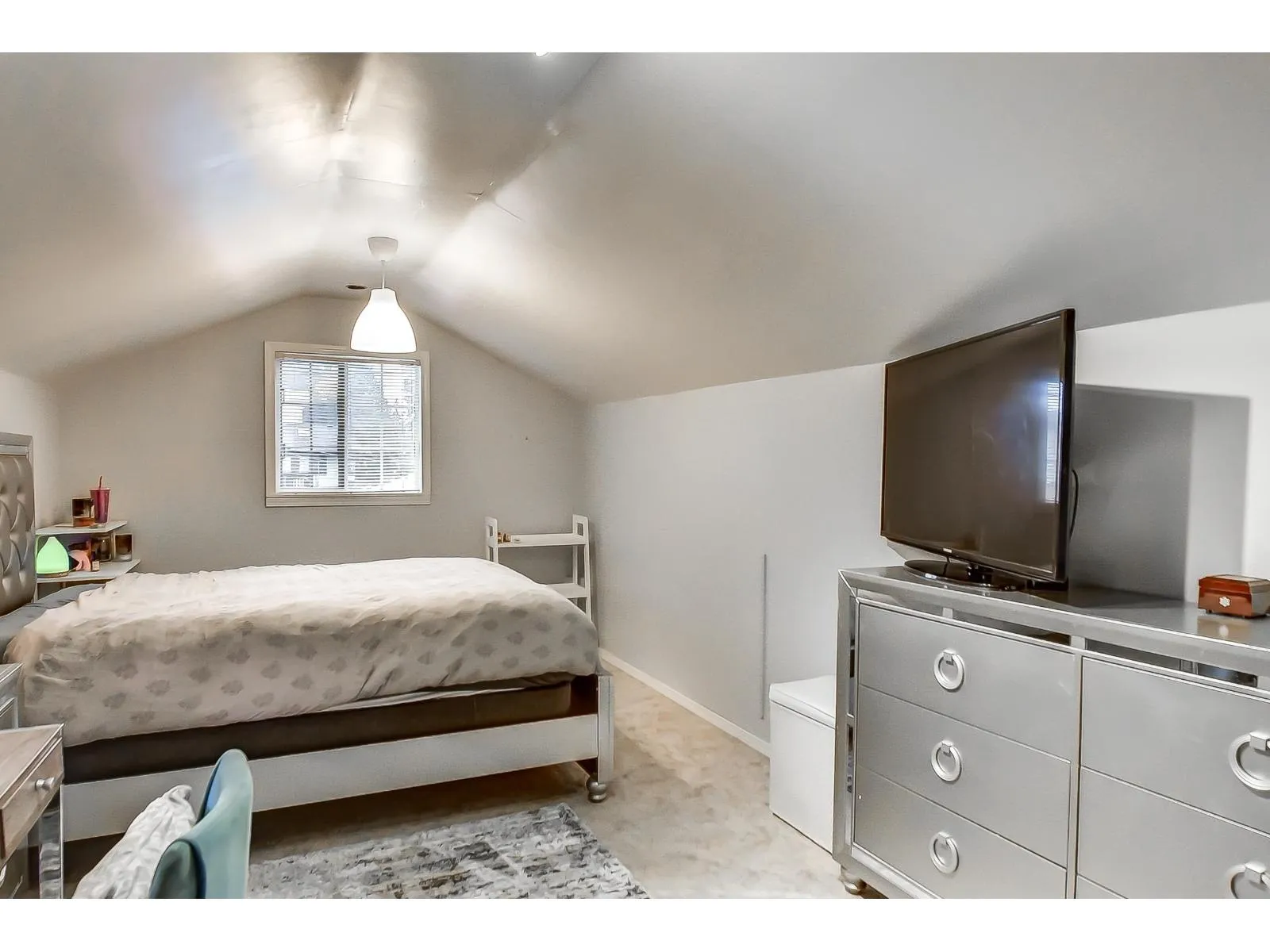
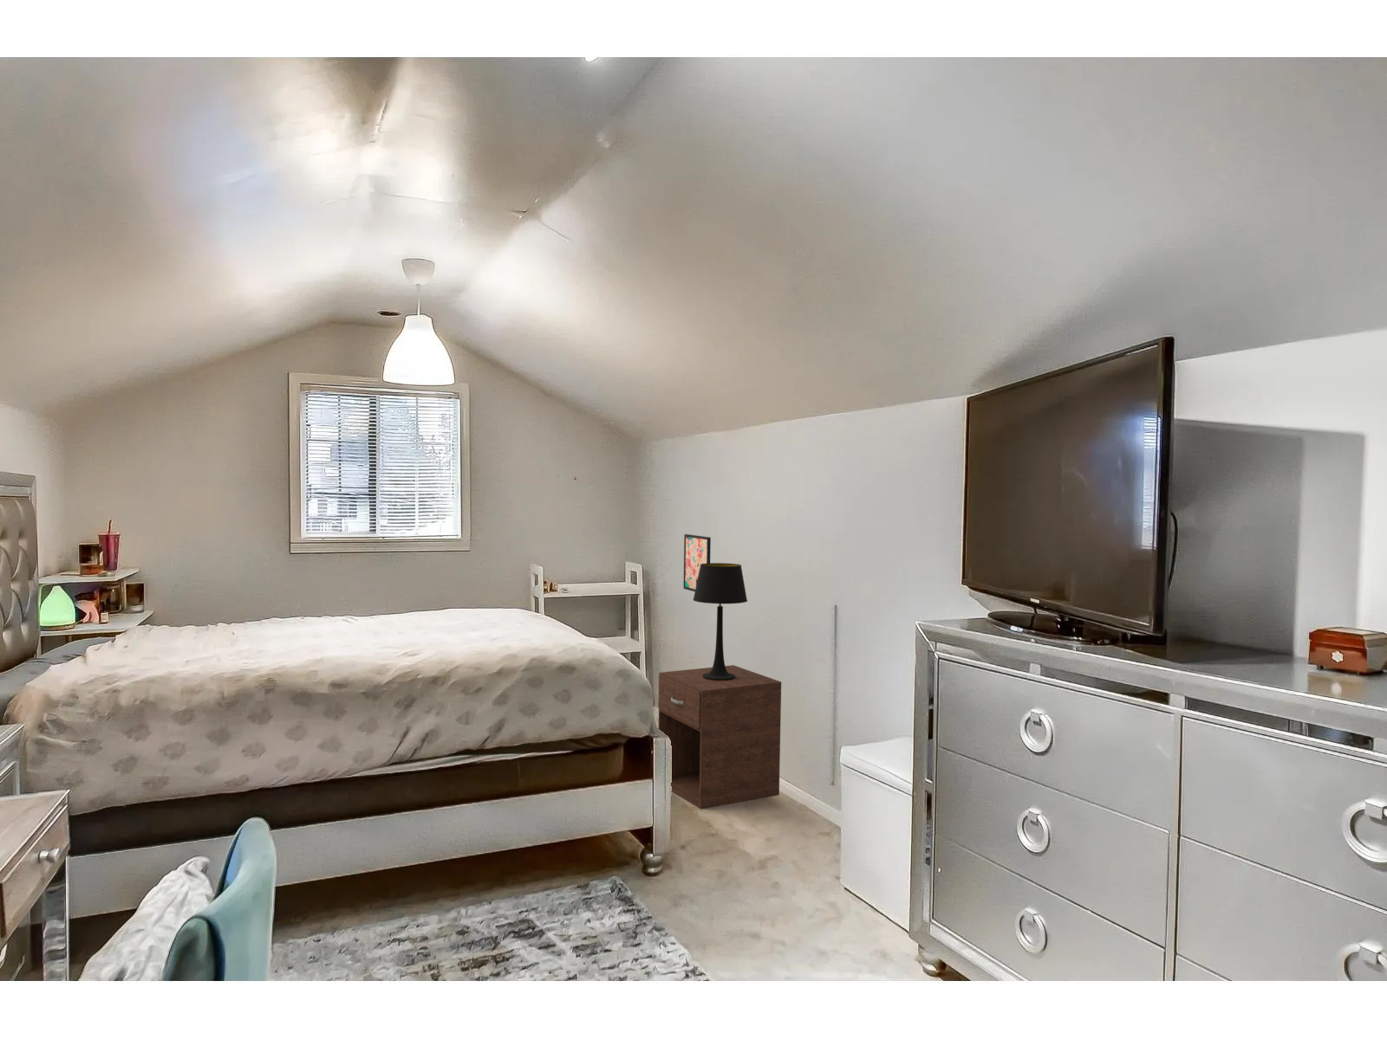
+ nightstand (715, 732)
+ wall art (696, 563)
+ table lamp (720, 620)
